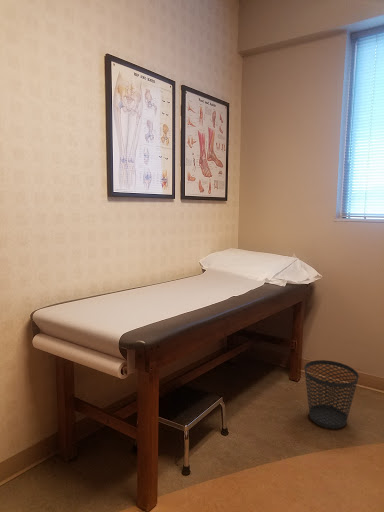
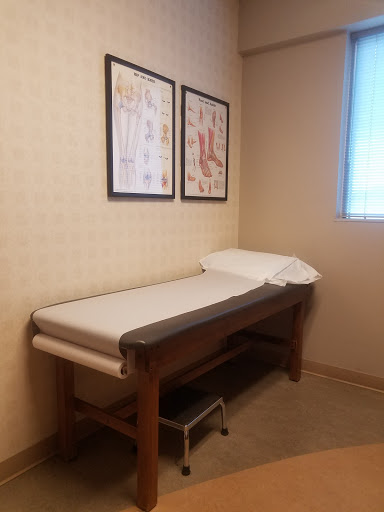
- wastebasket (328, 395)
